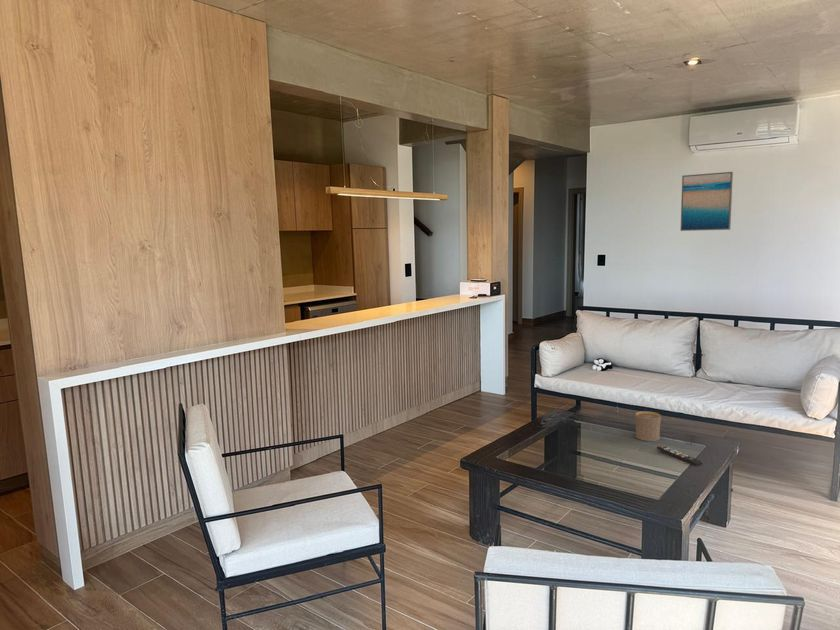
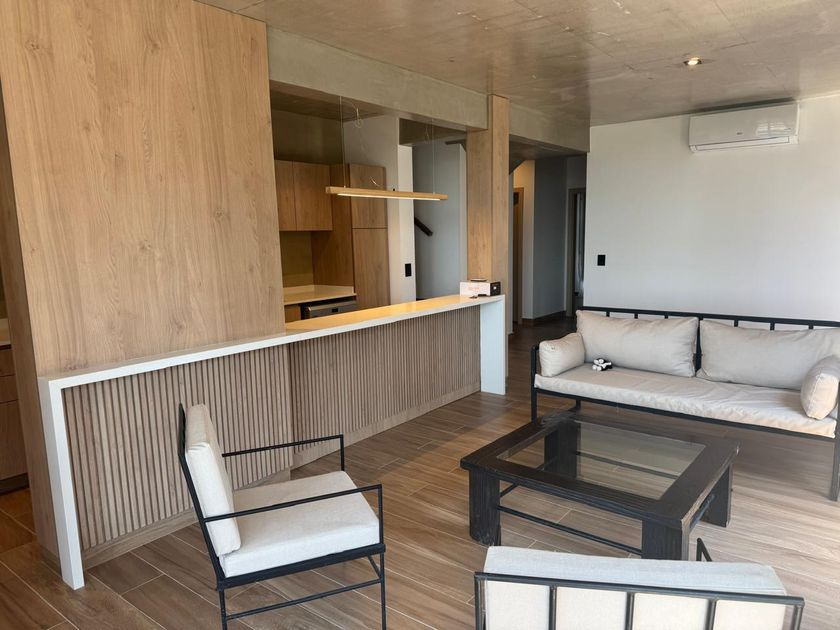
- cup (647, 425)
- wall art (705, 202)
- remote control (678, 455)
